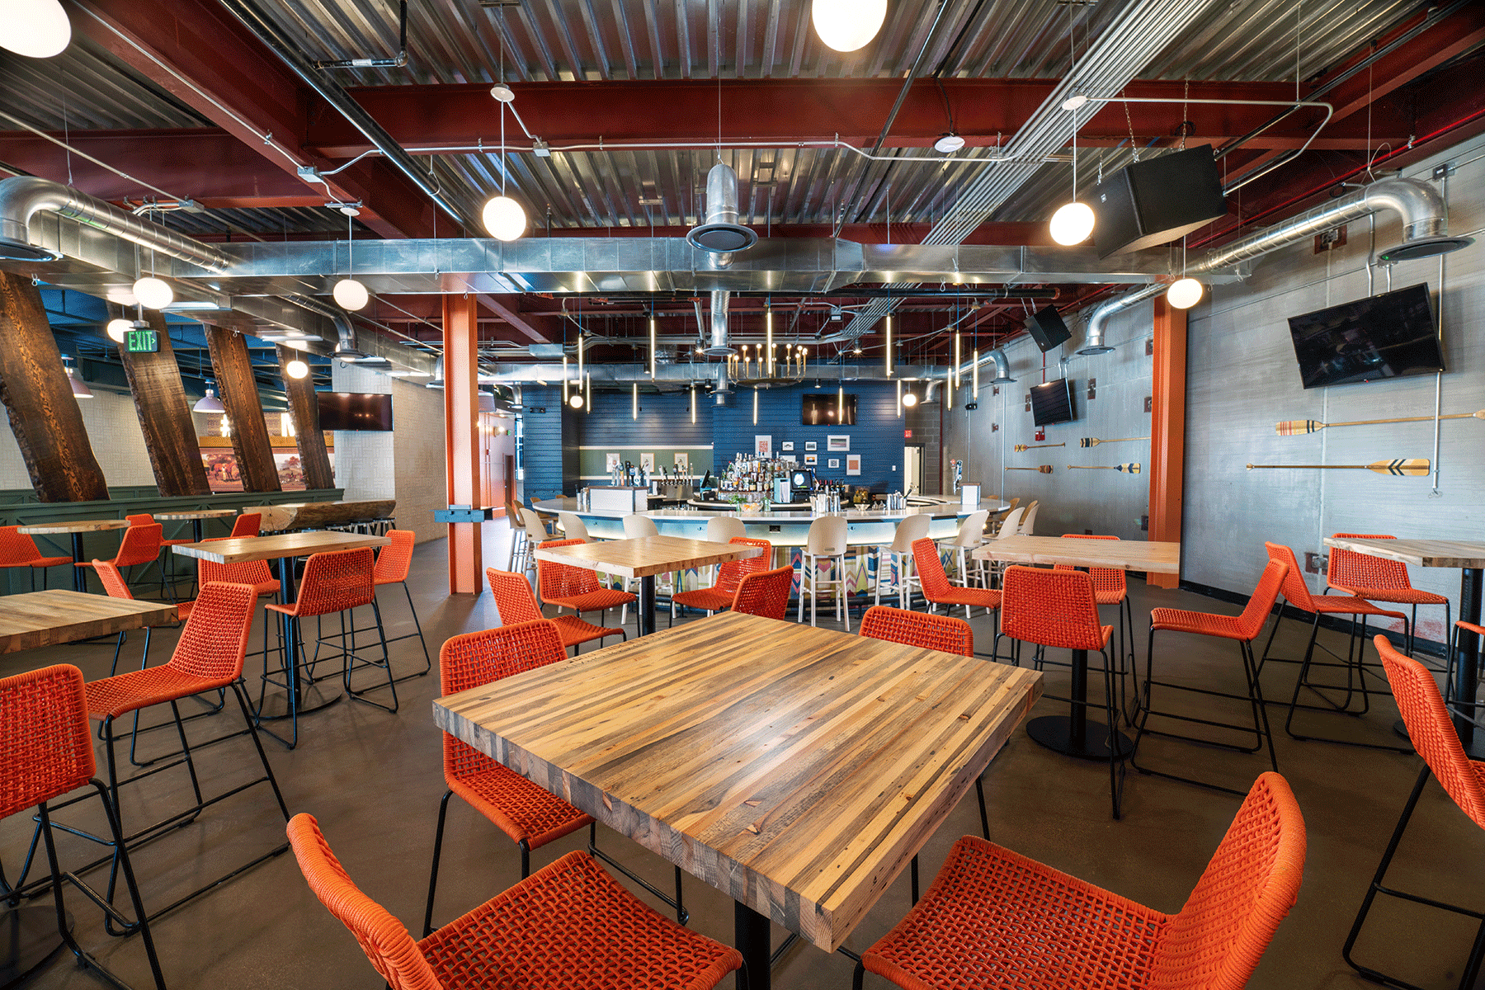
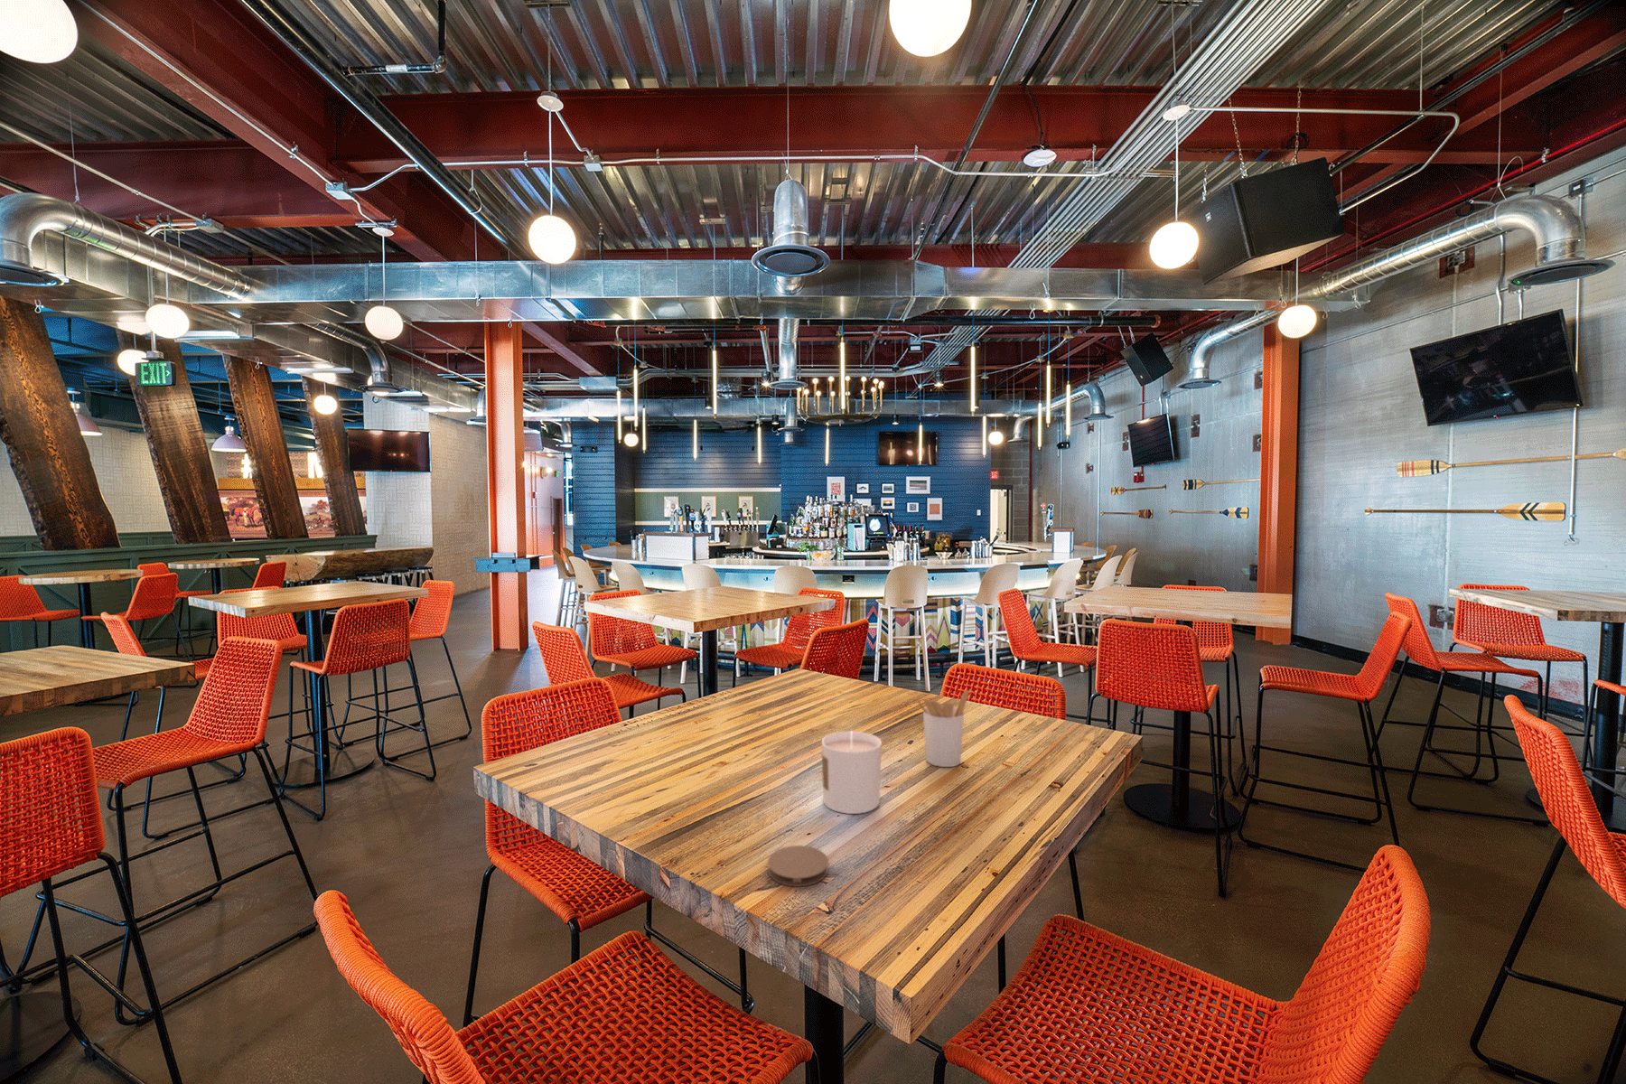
+ utensil holder (941, 727)
+ coaster (797, 865)
+ candle (851, 765)
